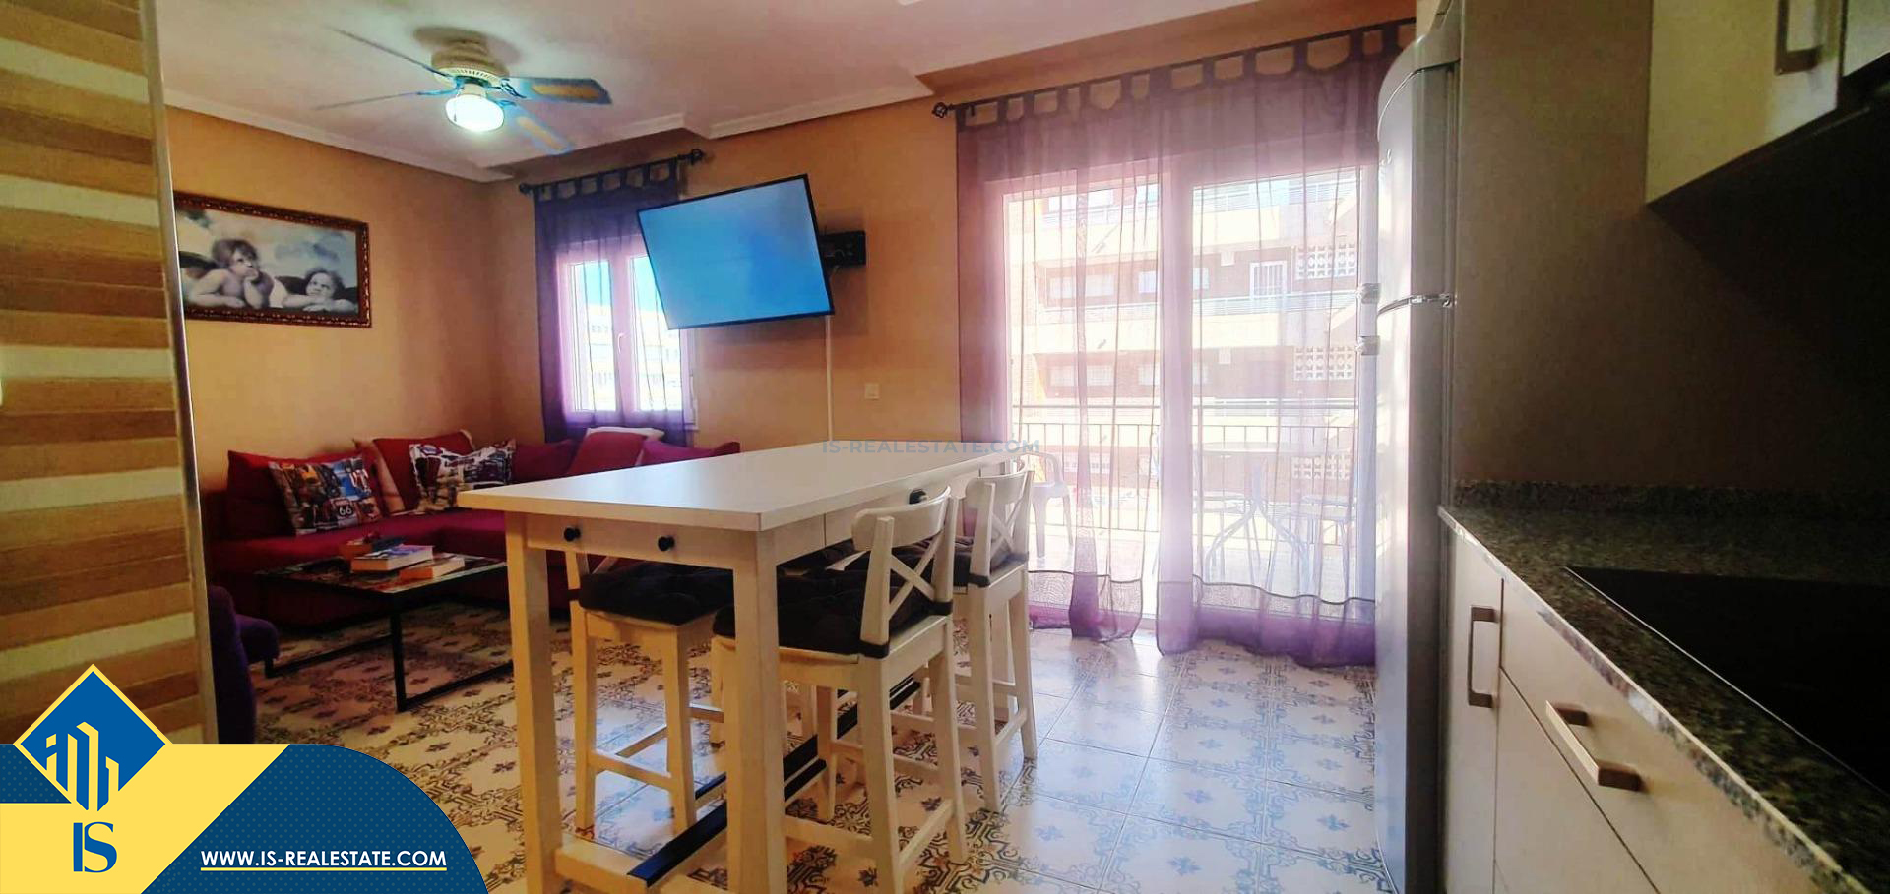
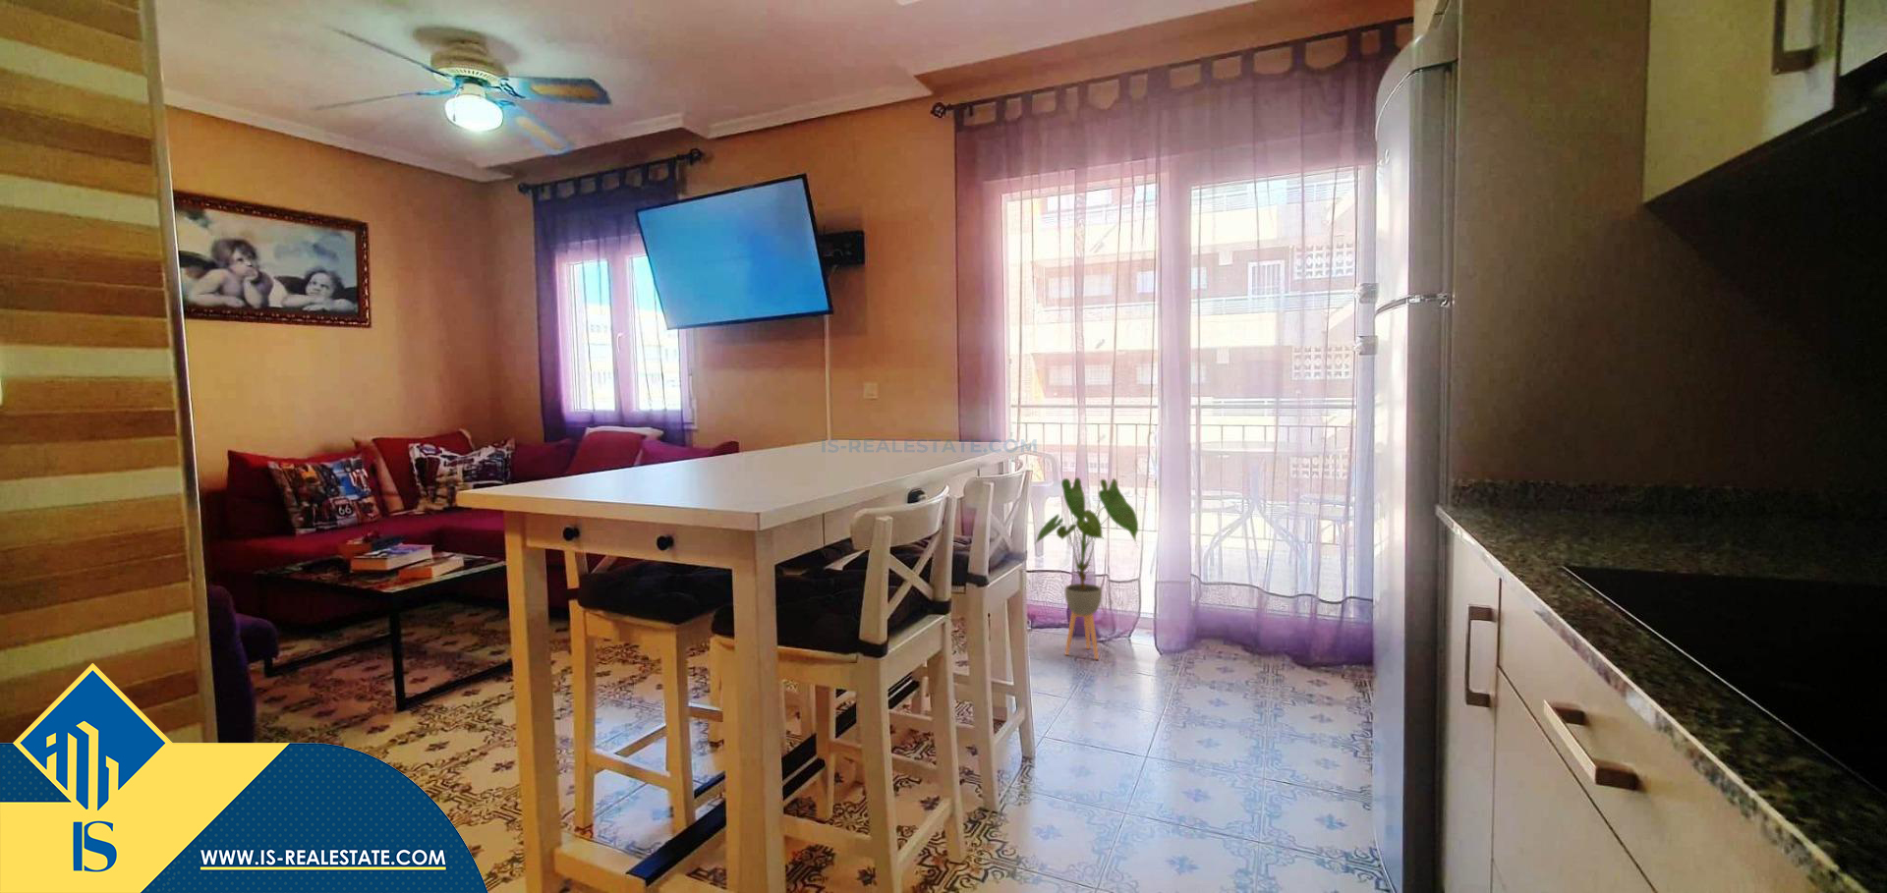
+ house plant (1090, 564)
